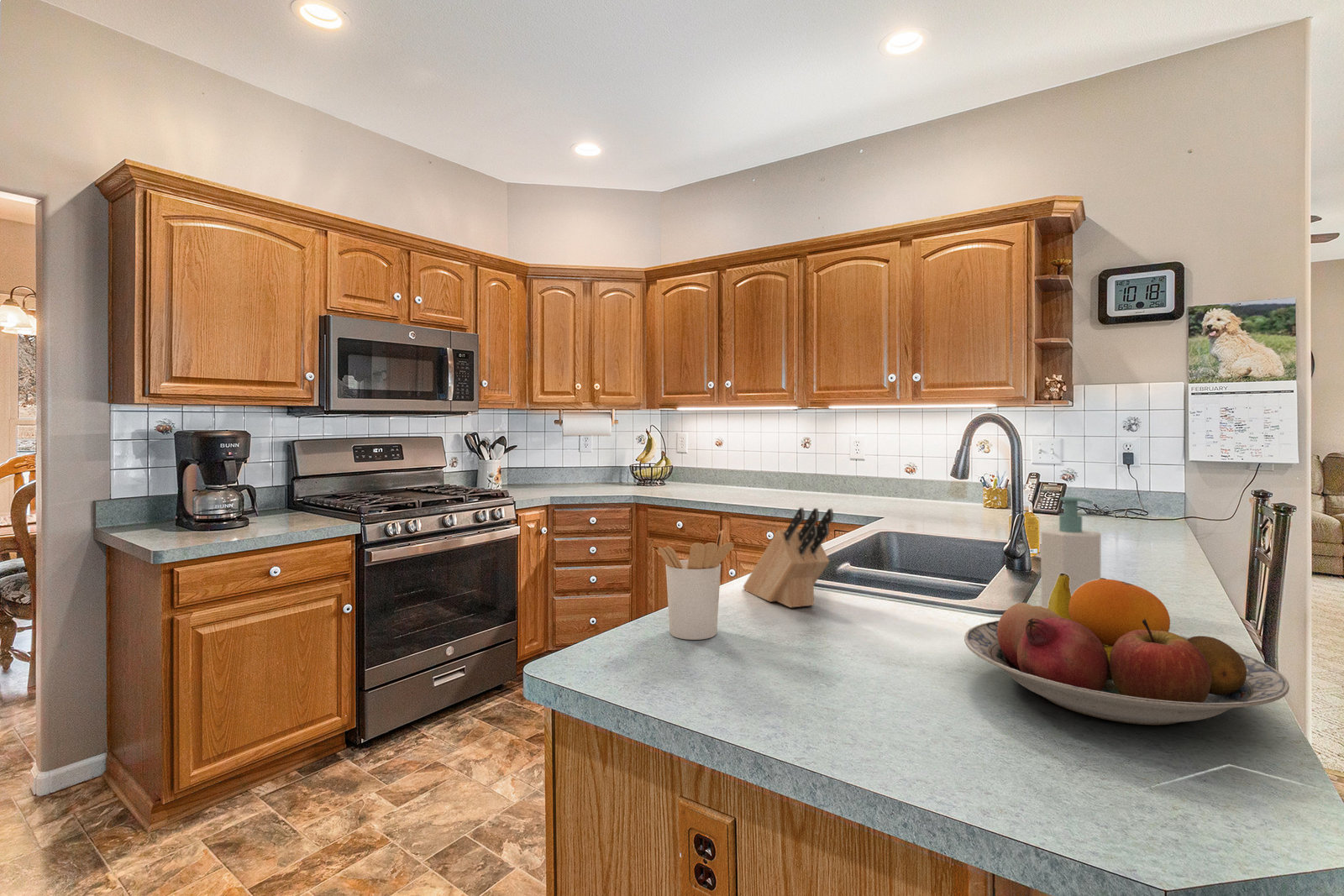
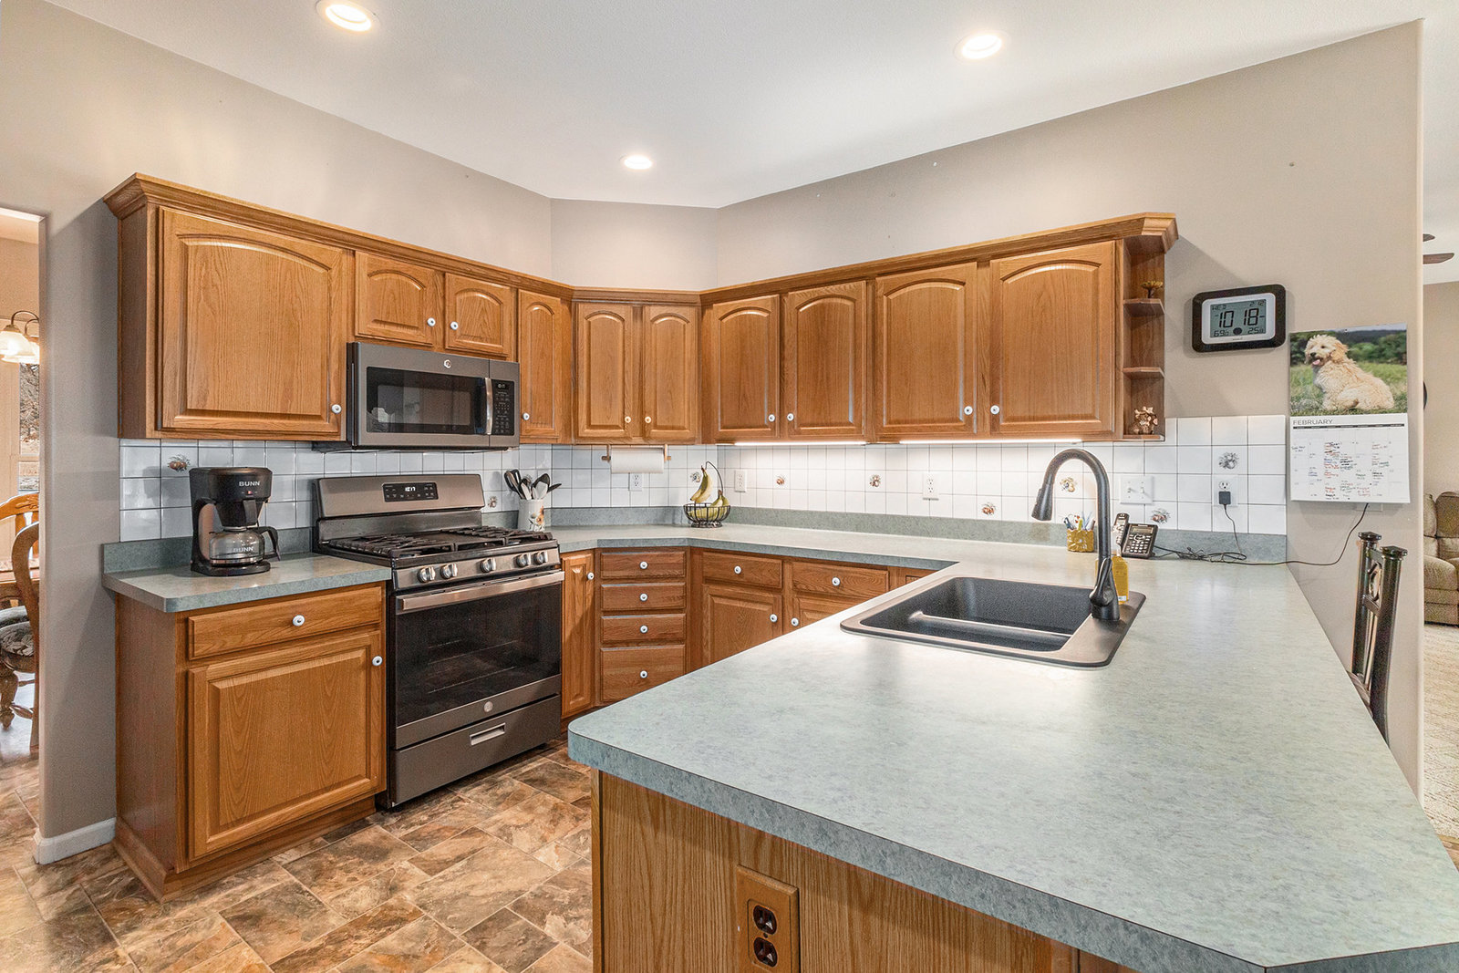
- soap bottle (1070, 553)
- utensil holder (699, 584)
- fruit bowl (1108, 642)
- knife block (788, 552)
